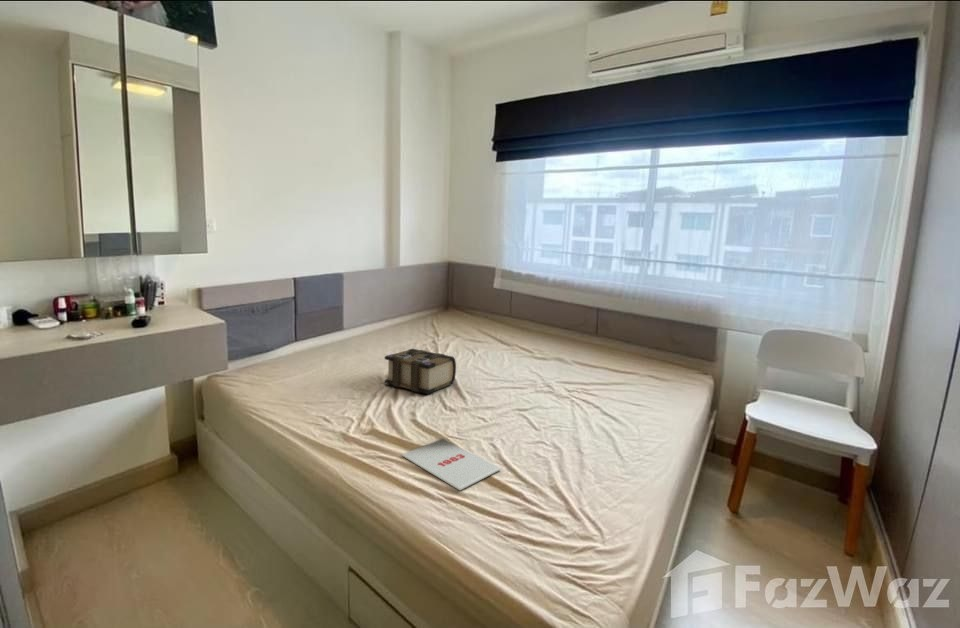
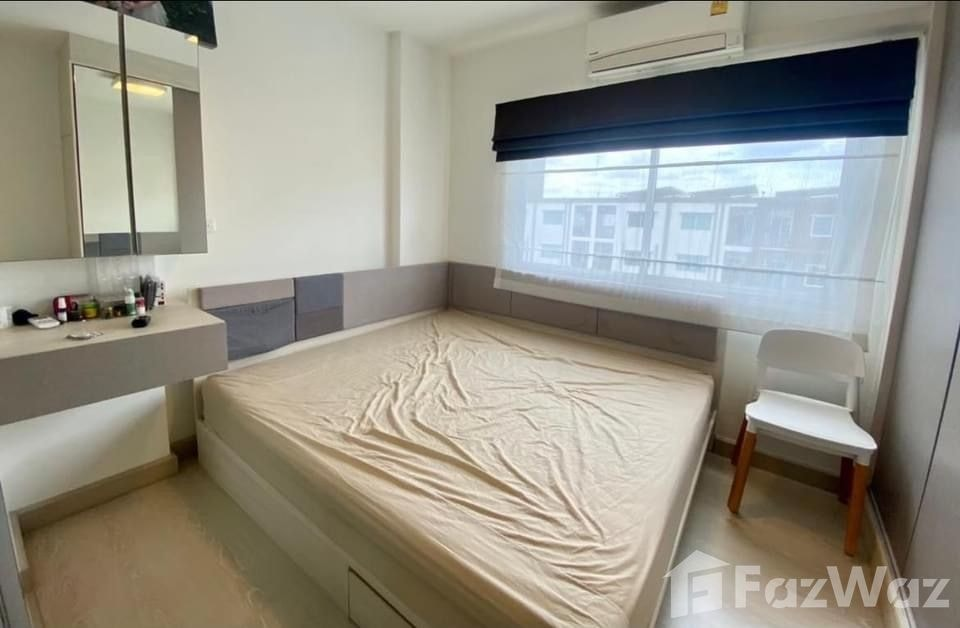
- magazine (450, 461)
- book (420, 368)
